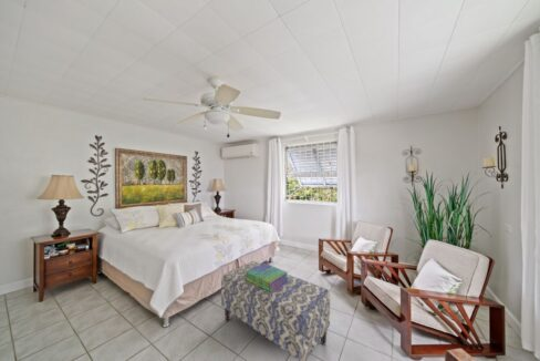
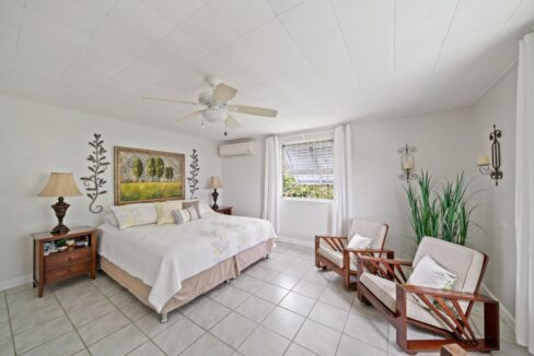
- bench (271, 306)
- stack of books (266, 276)
